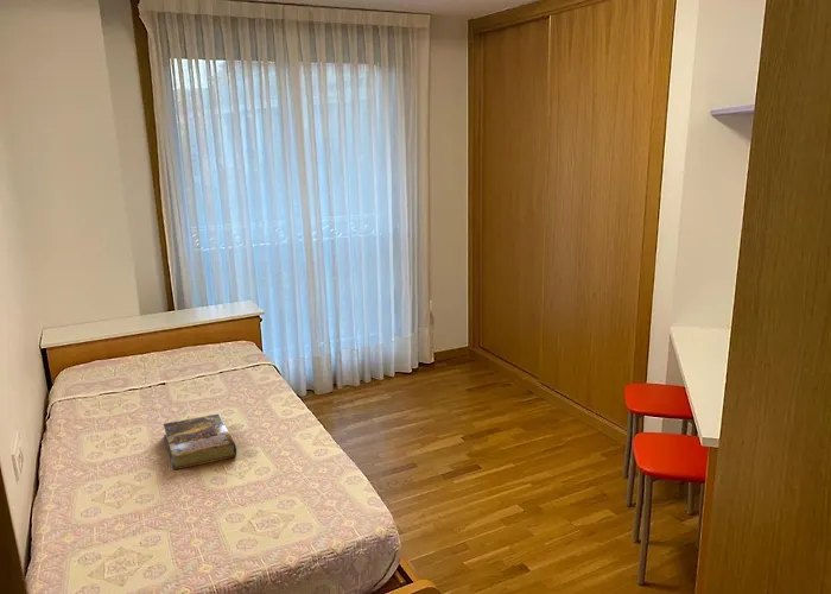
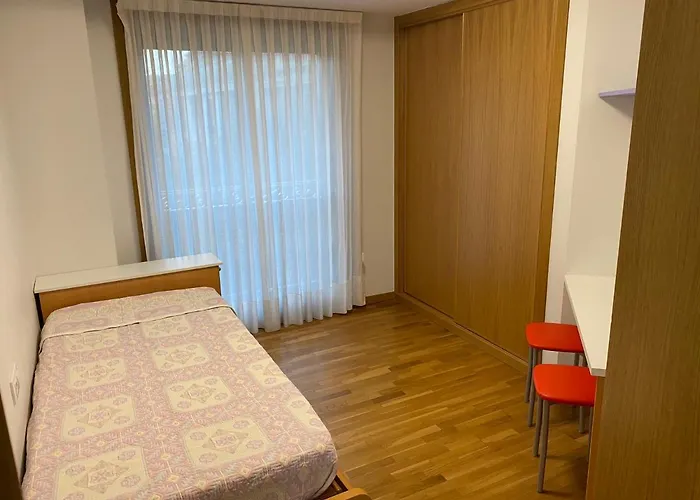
- book (198, 440)
